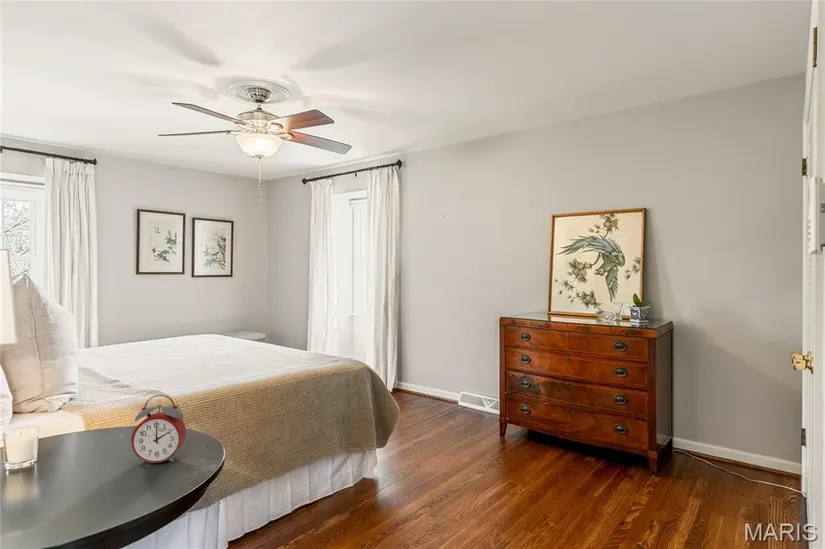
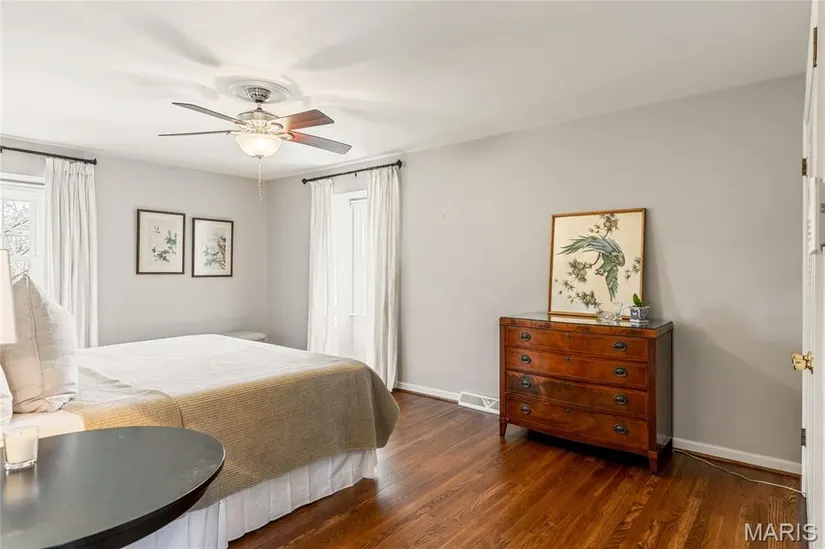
- alarm clock (159, 427)
